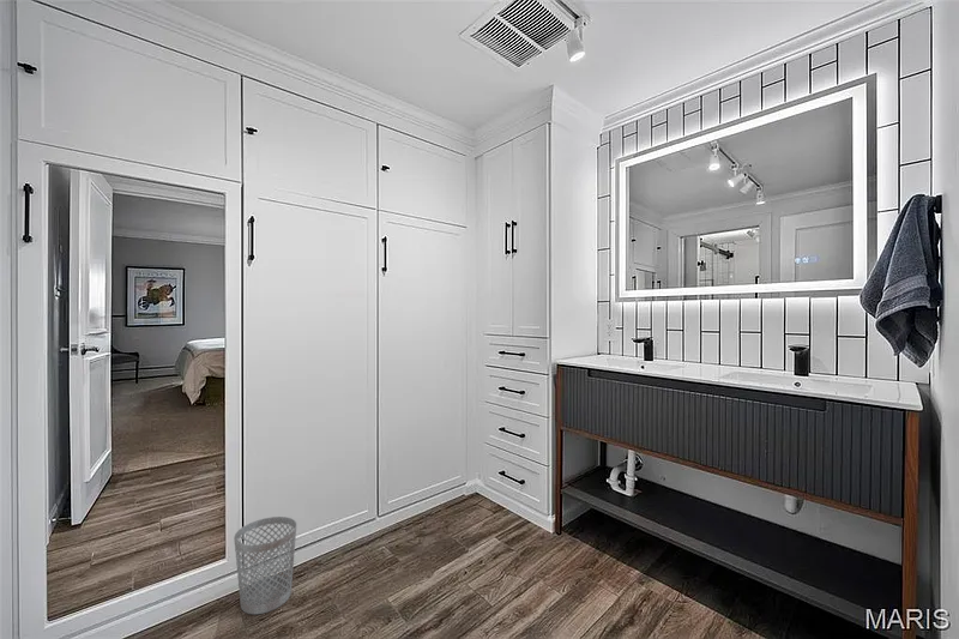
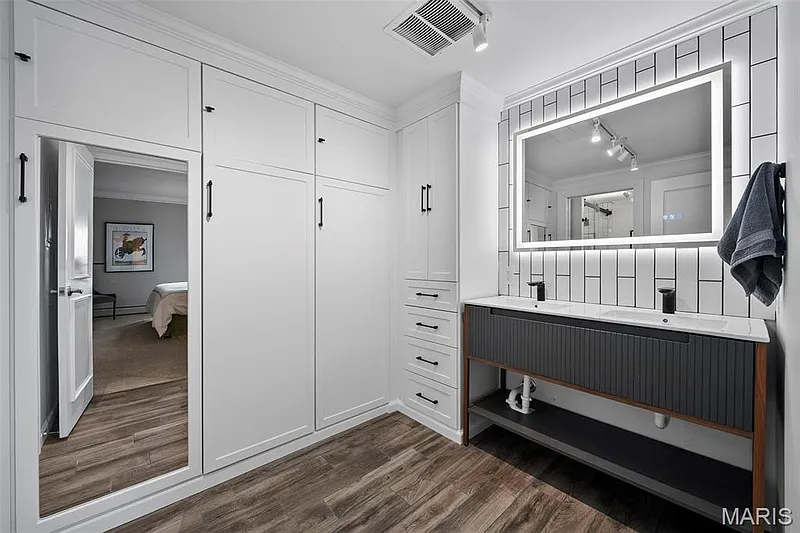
- wastebasket (266, 563)
